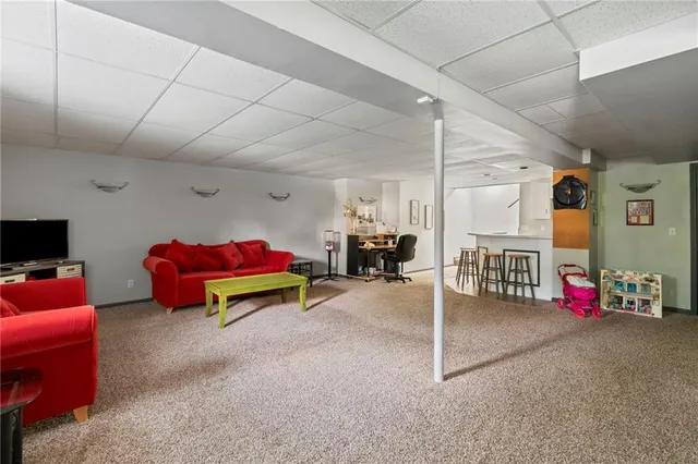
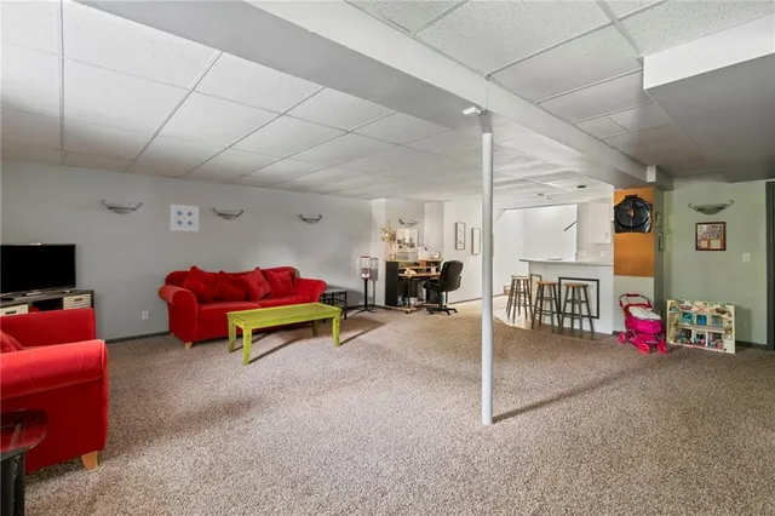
+ wall art (184, 218)
